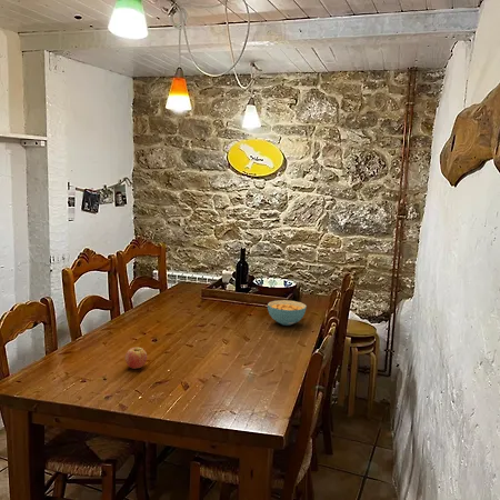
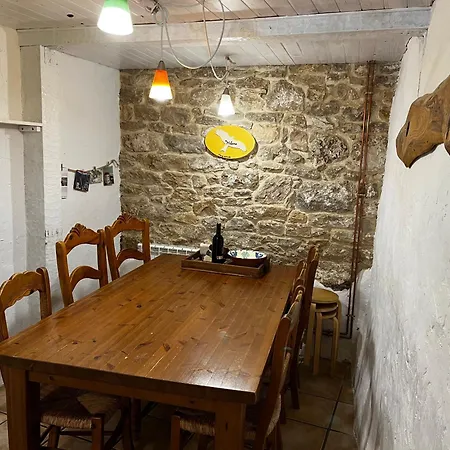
- cereal bowl (286, 313)
- fruit (136, 357)
